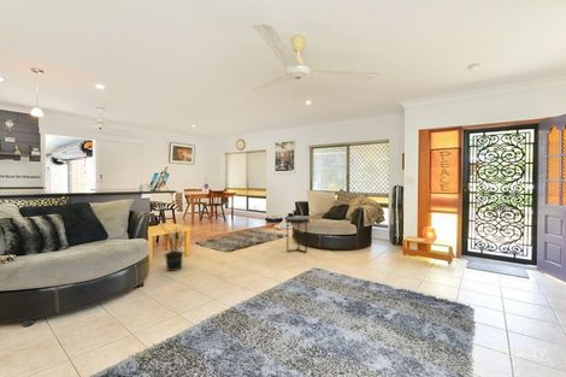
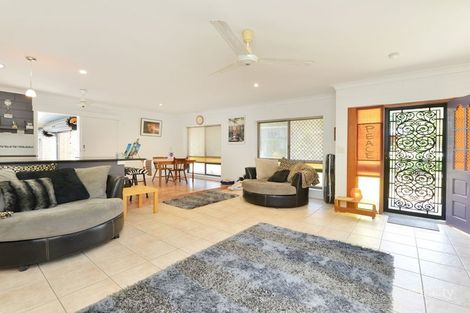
- side table (299, 234)
- potted plant (175, 246)
